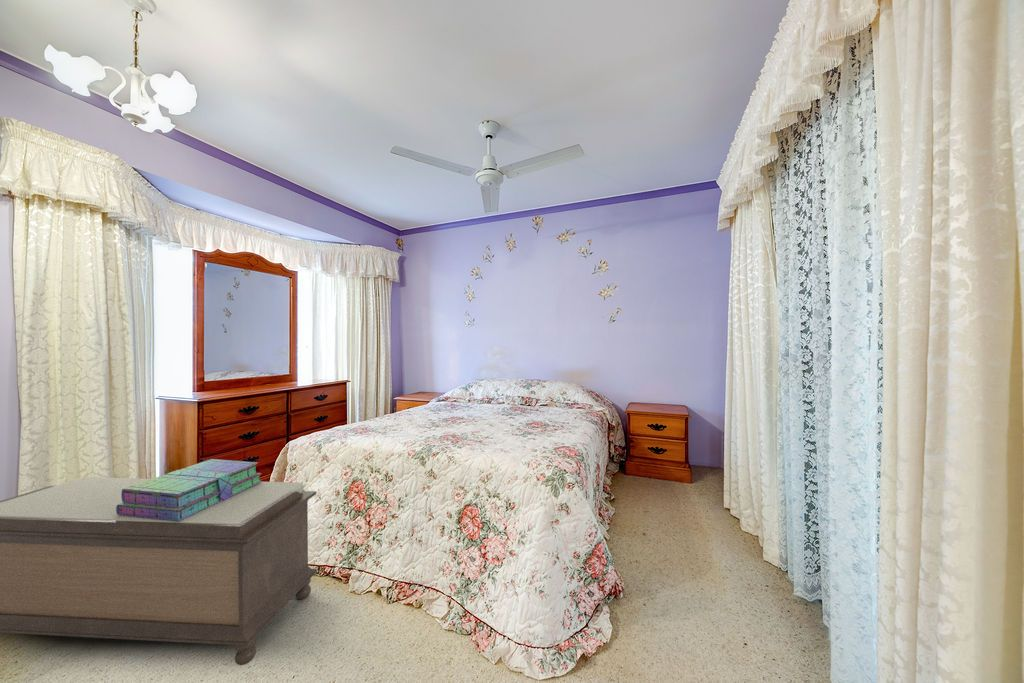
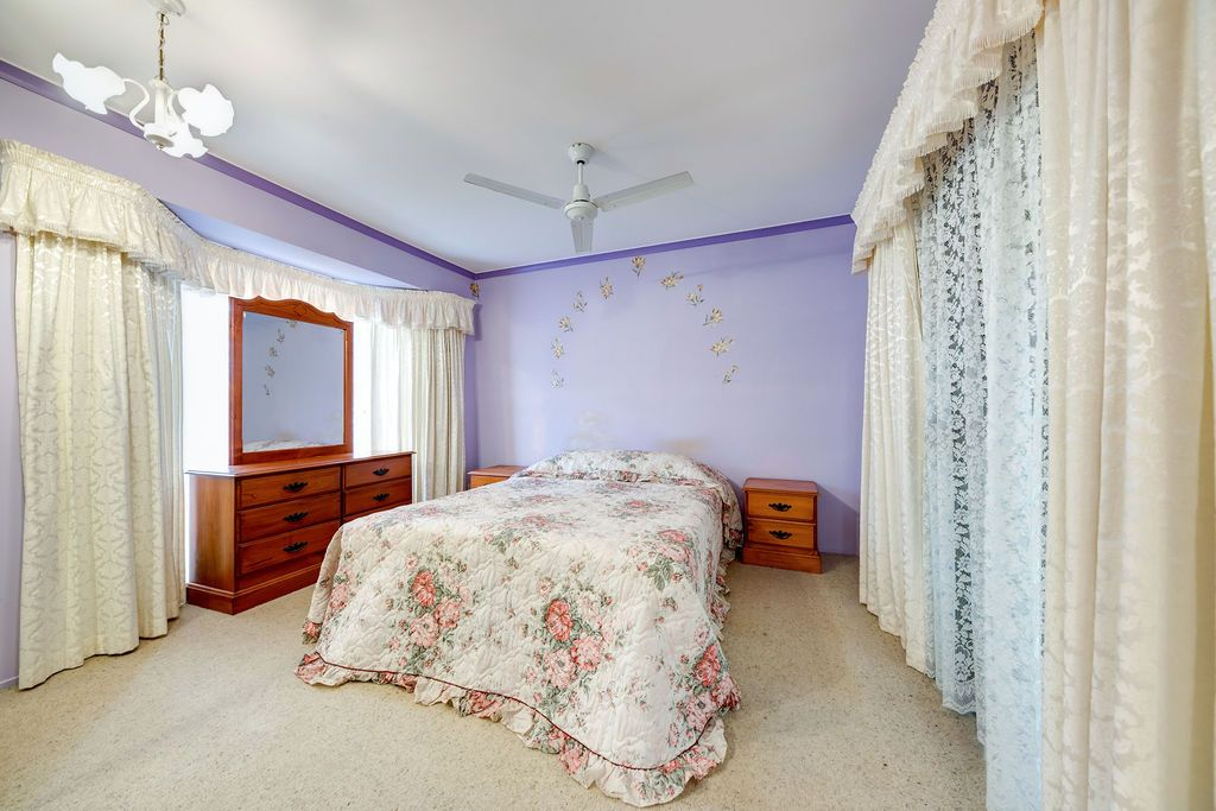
- stack of books (196, 485)
- bench (148, 557)
